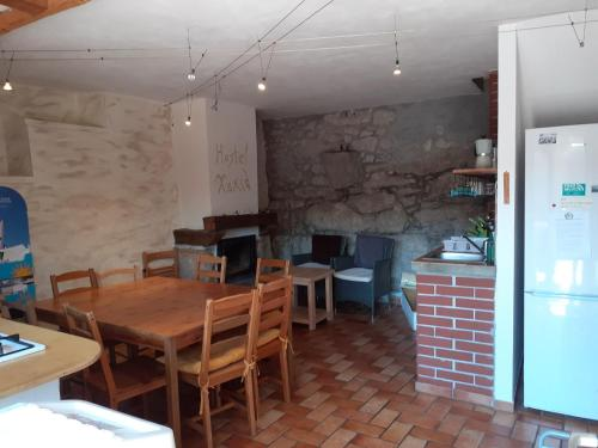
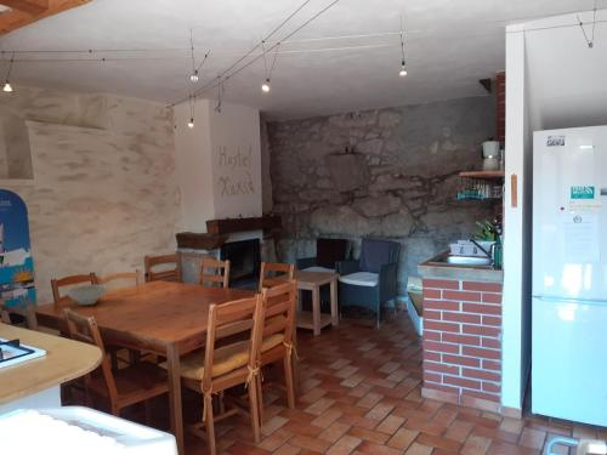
+ decorative bowl (87, 295)
